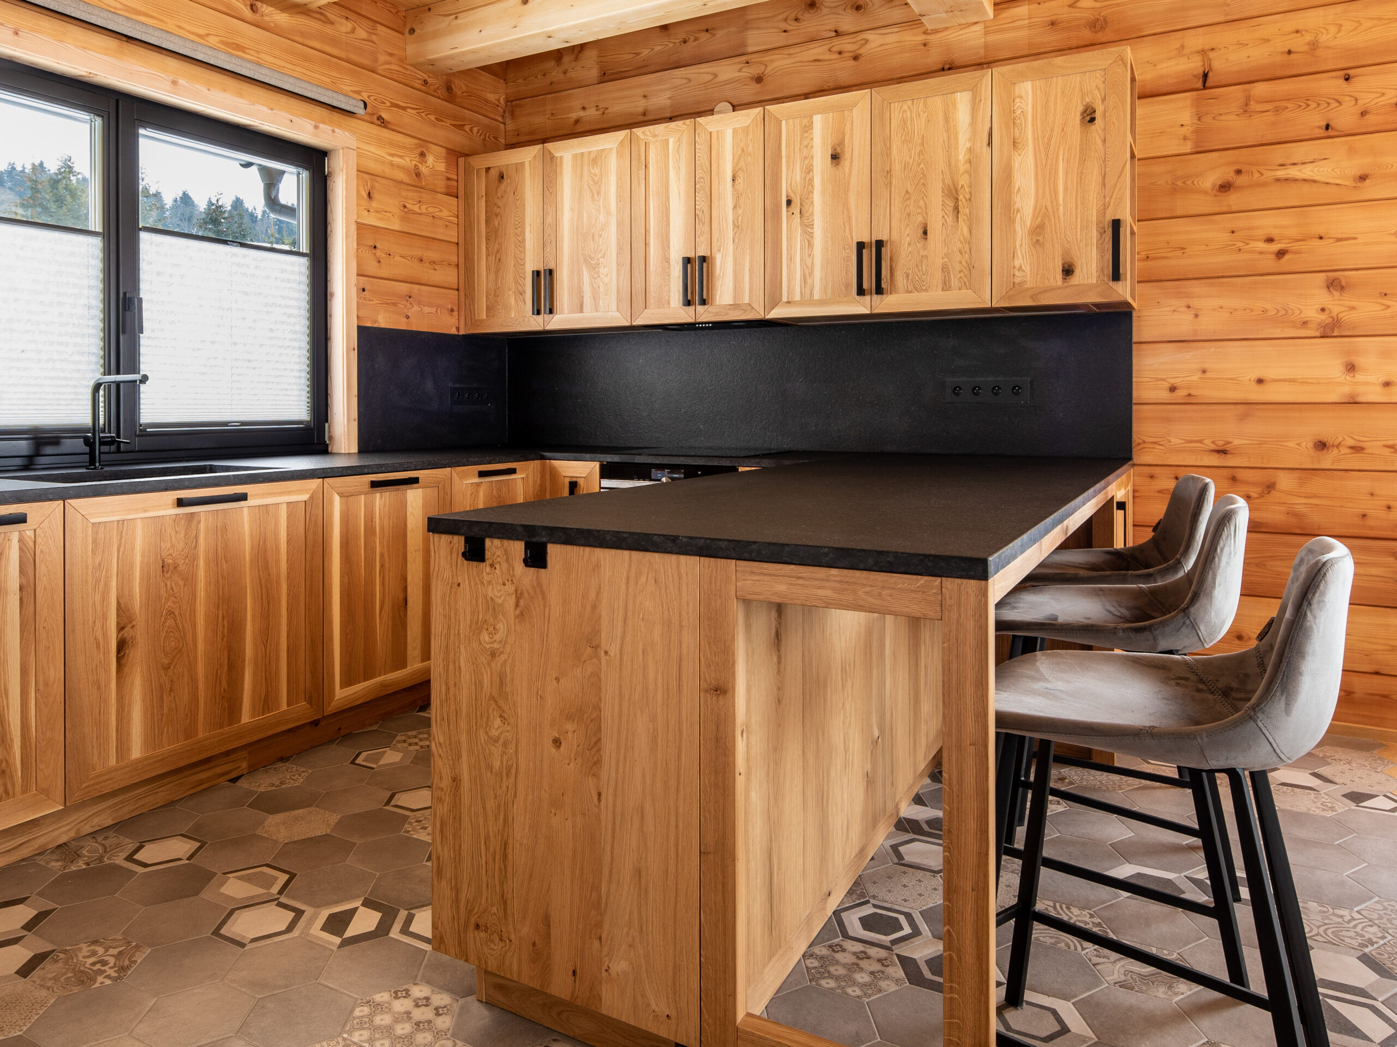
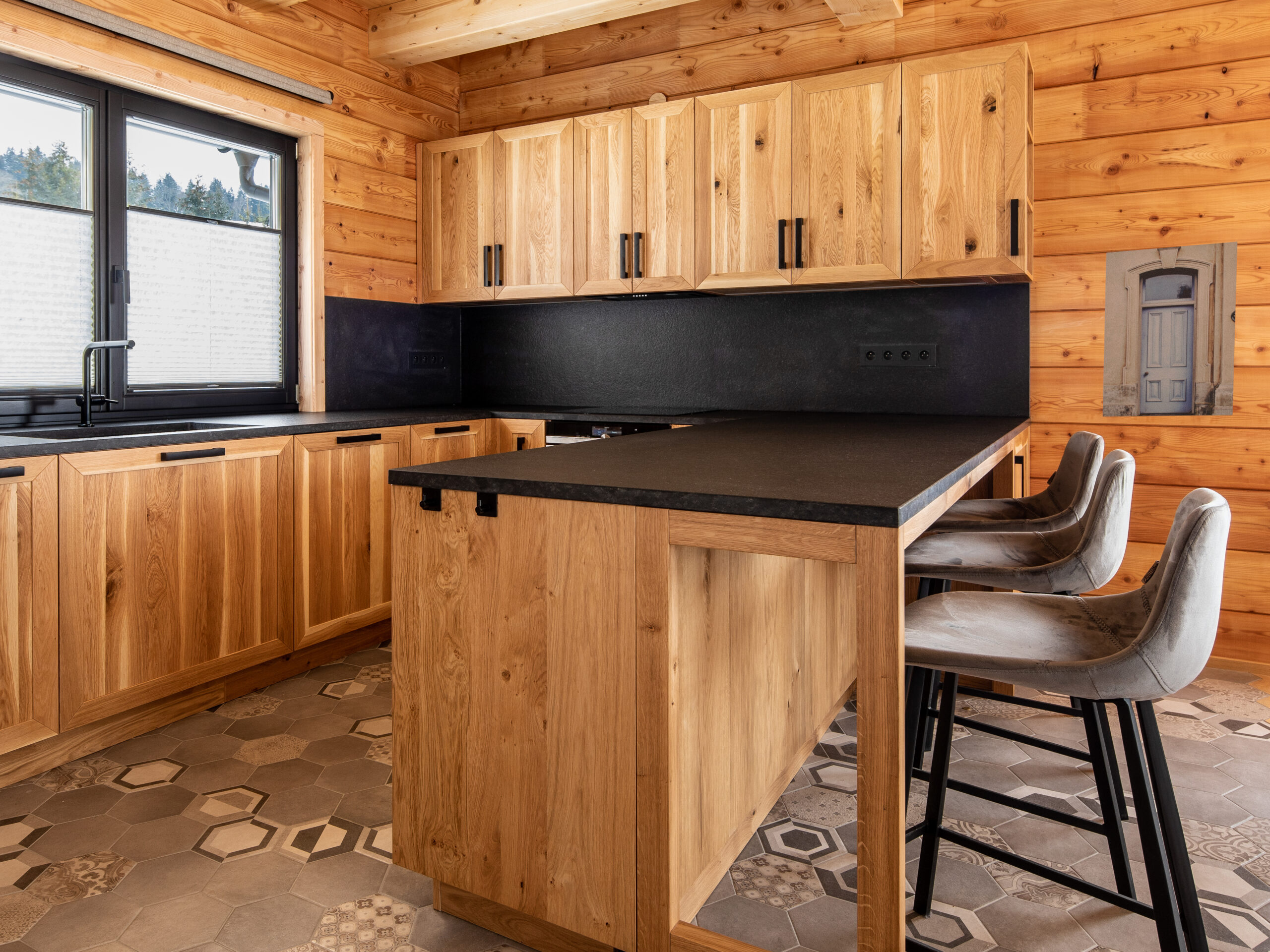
+ wall art (1167, 332)
